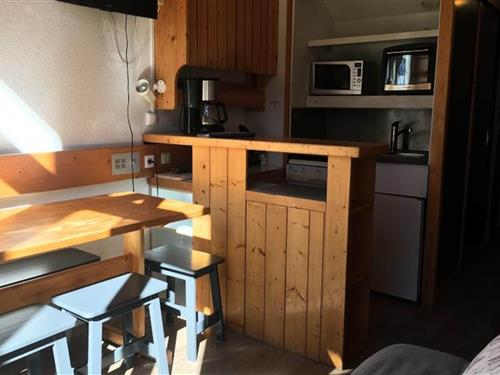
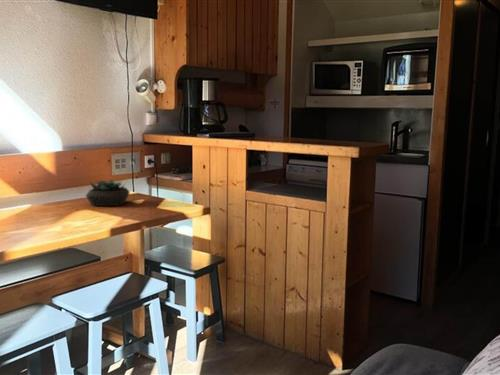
+ succulent plant (108, 192)
